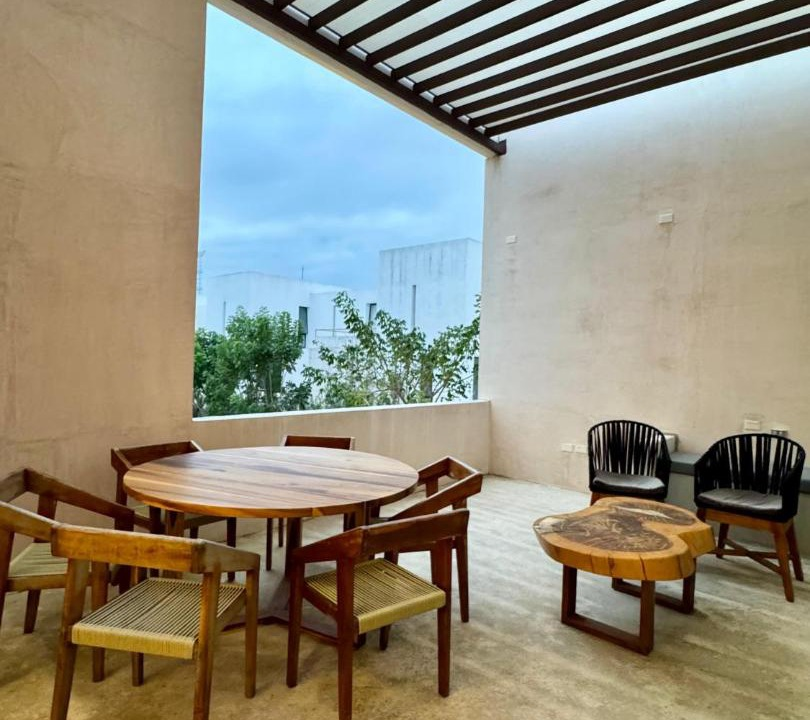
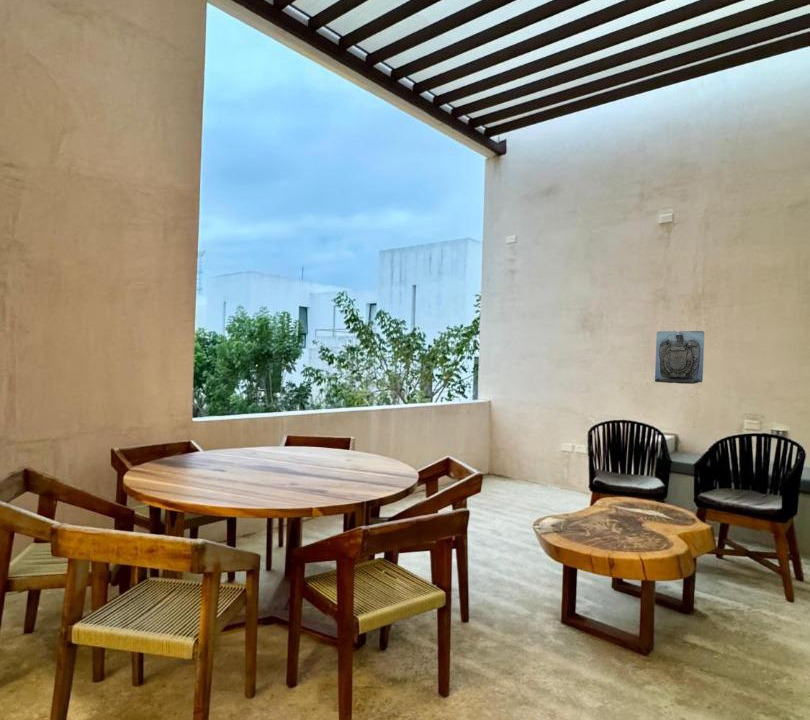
+ wall sculpture (678, 357)
